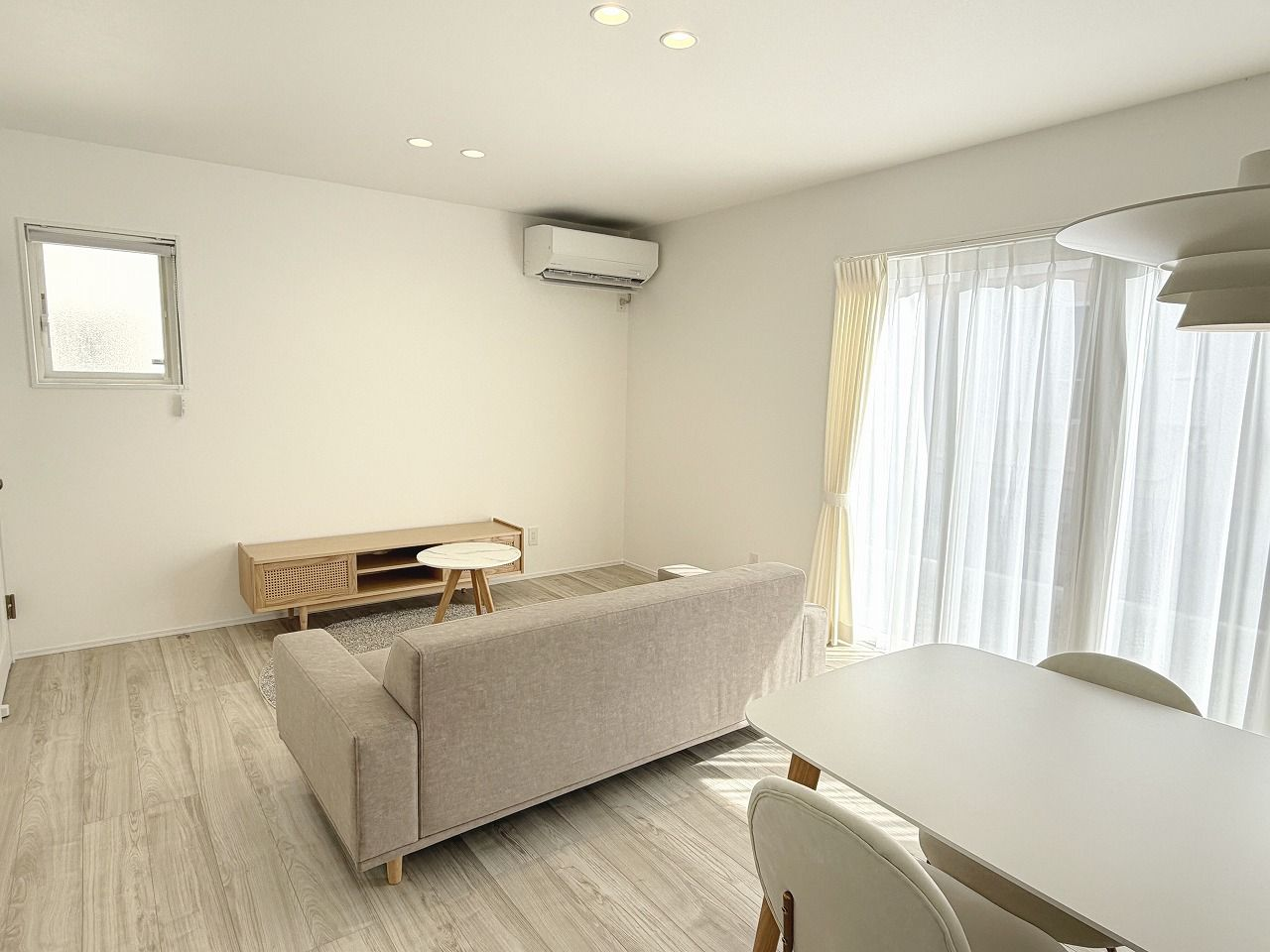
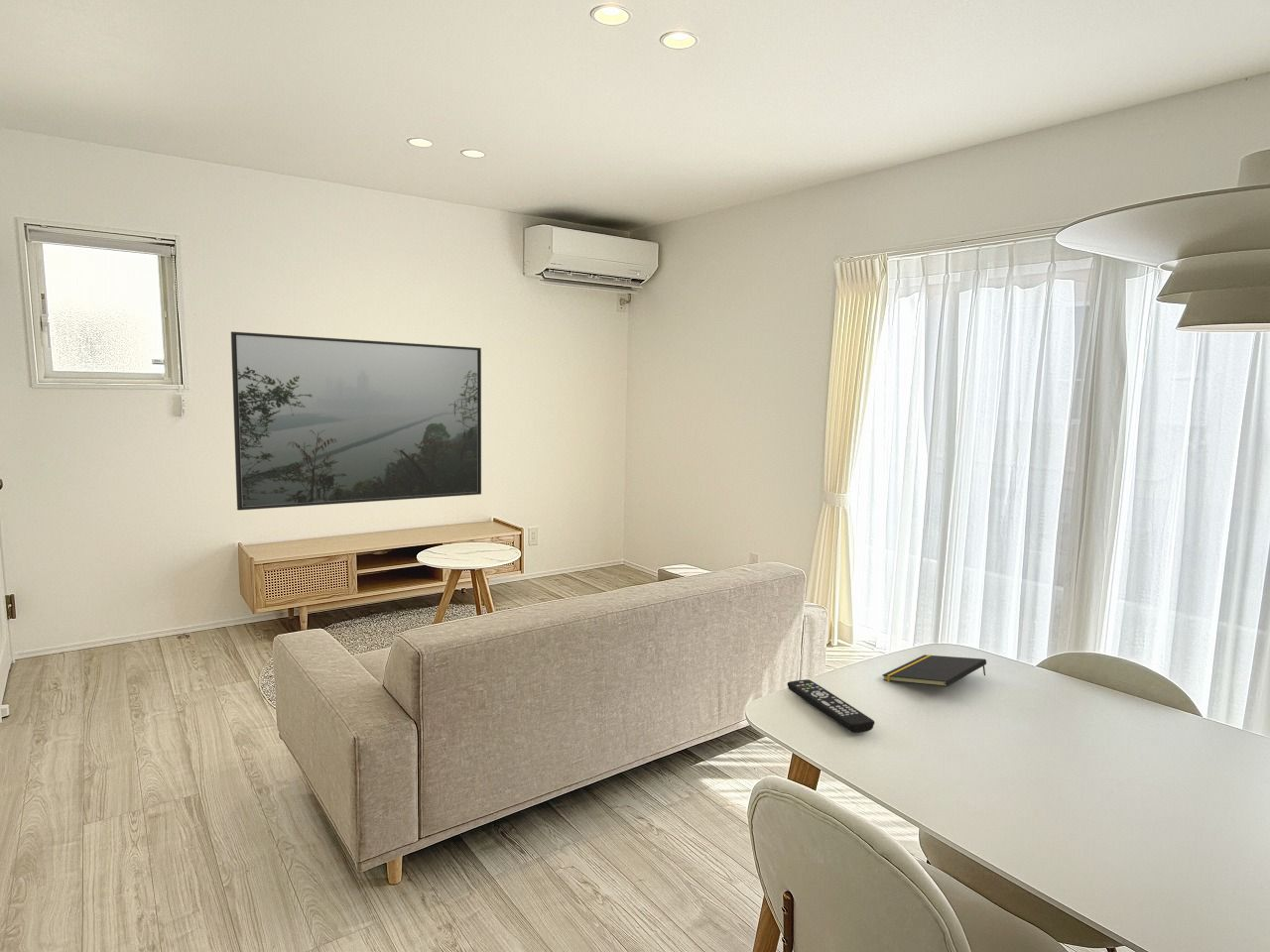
+ notepad (935, 669)
+ remote control (827, 704)
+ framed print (369, 421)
